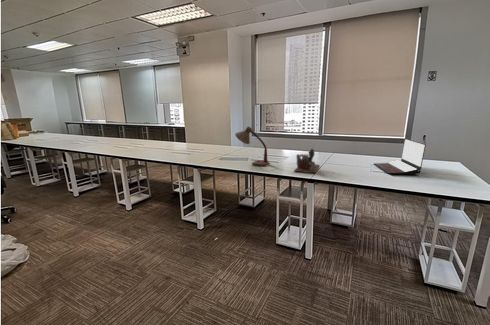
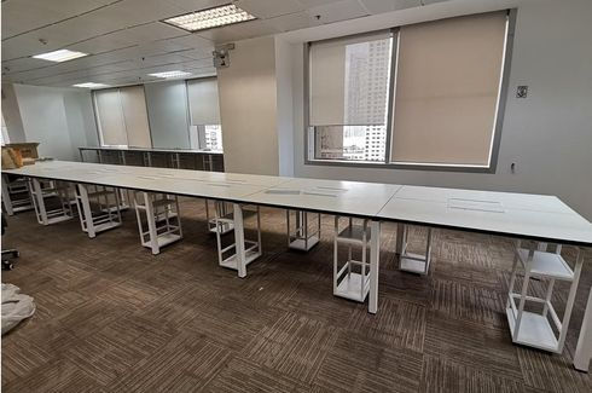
- laptop (398, 160)
- desk organizer (307, 158)
- desk lamp (249, 143)
